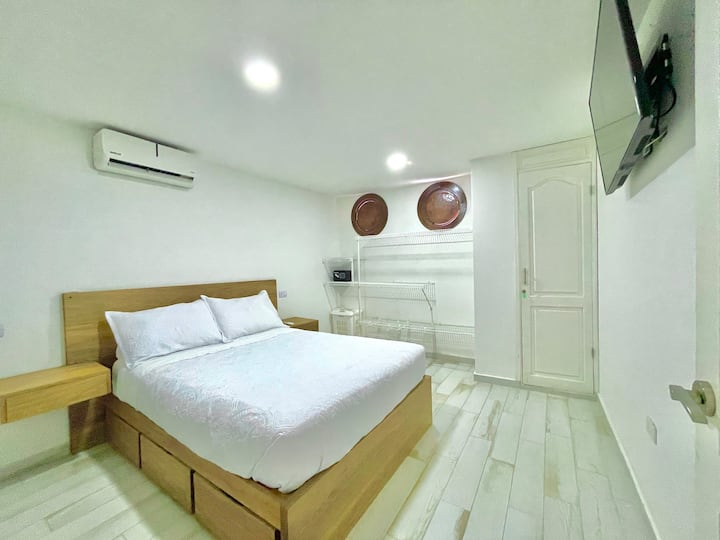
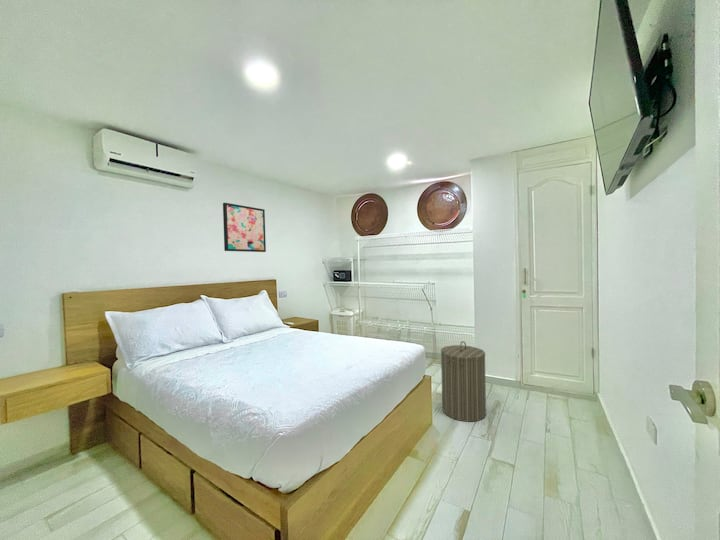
+ wall art (245, 228)
+ laundry hamper (462, 376)
